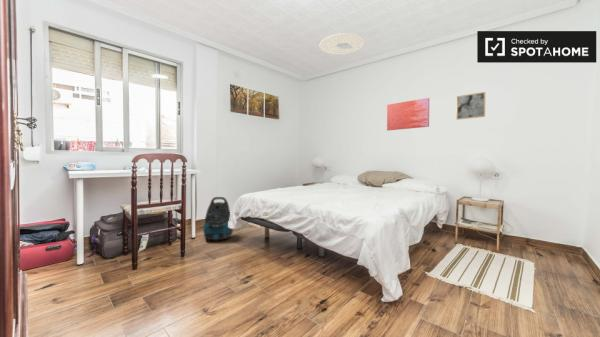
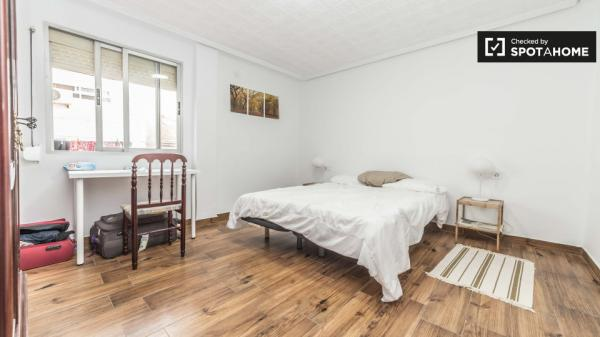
- ceiling light (341, 42)
- wall art (470, 106)
- vacuum cleaner (217, 218)
- wall art (407, 115)
